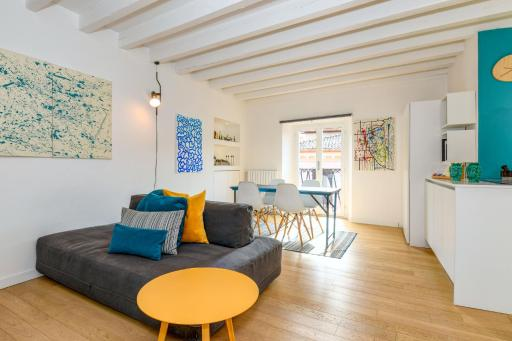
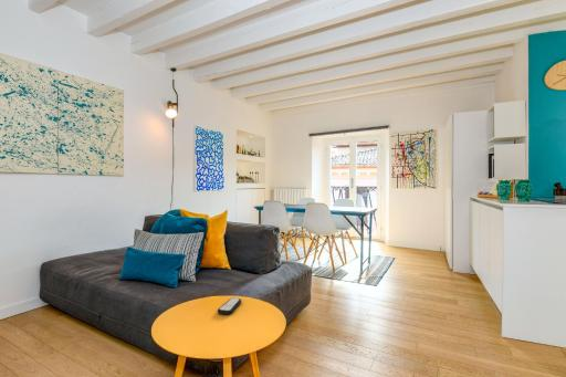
+ remote control (230, 305)
